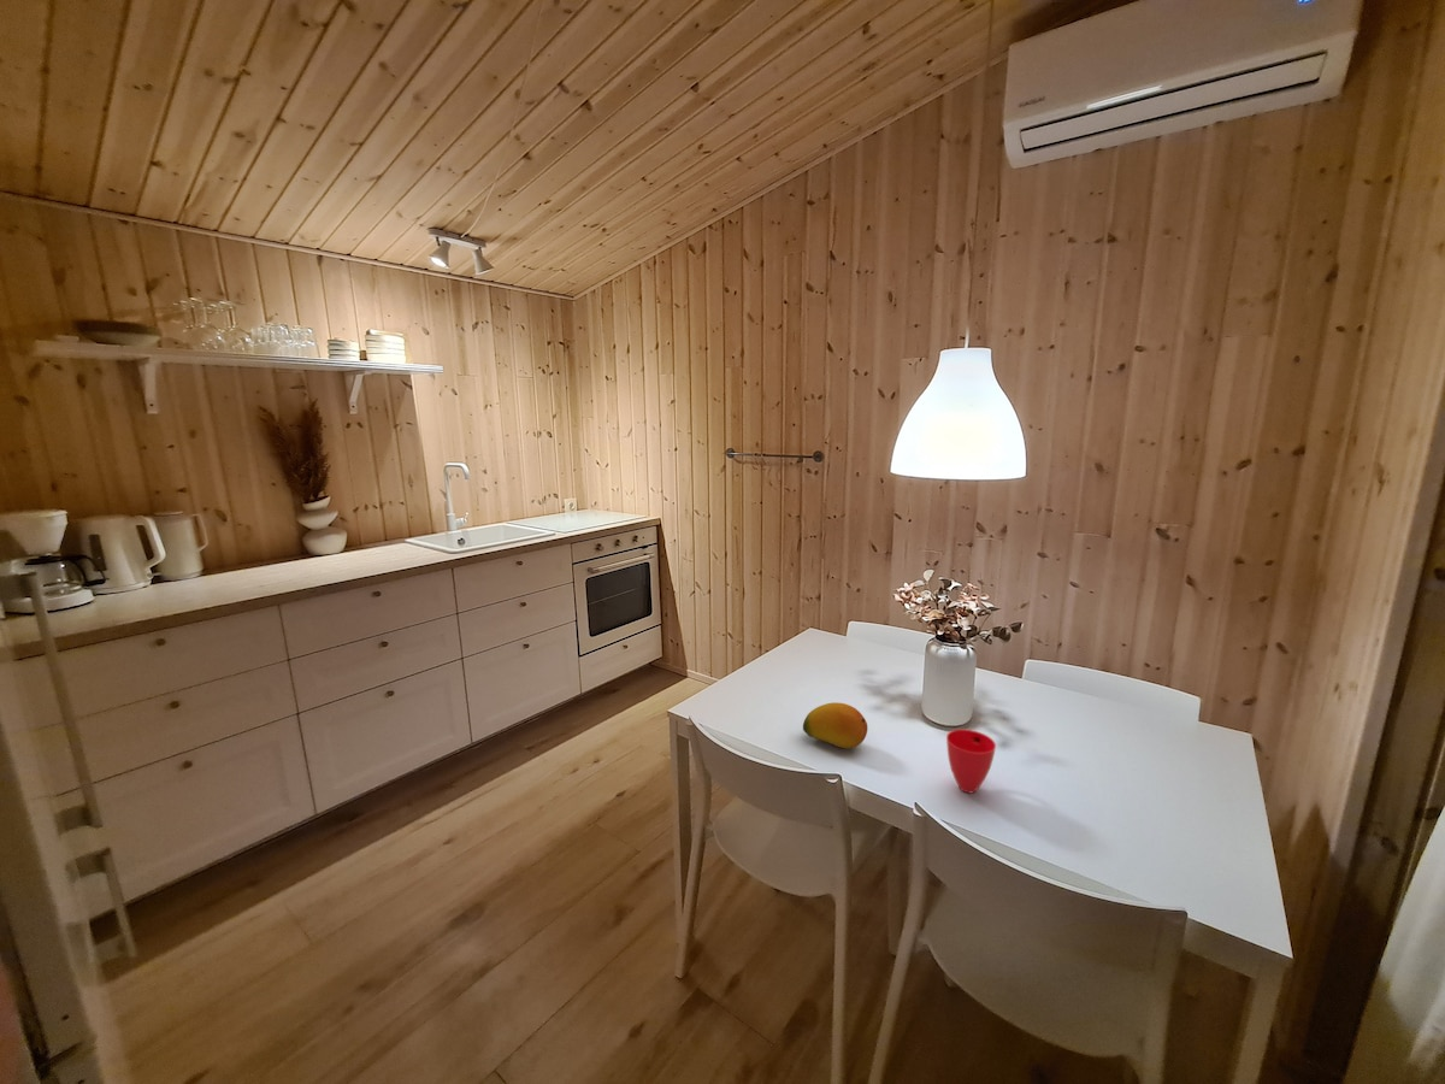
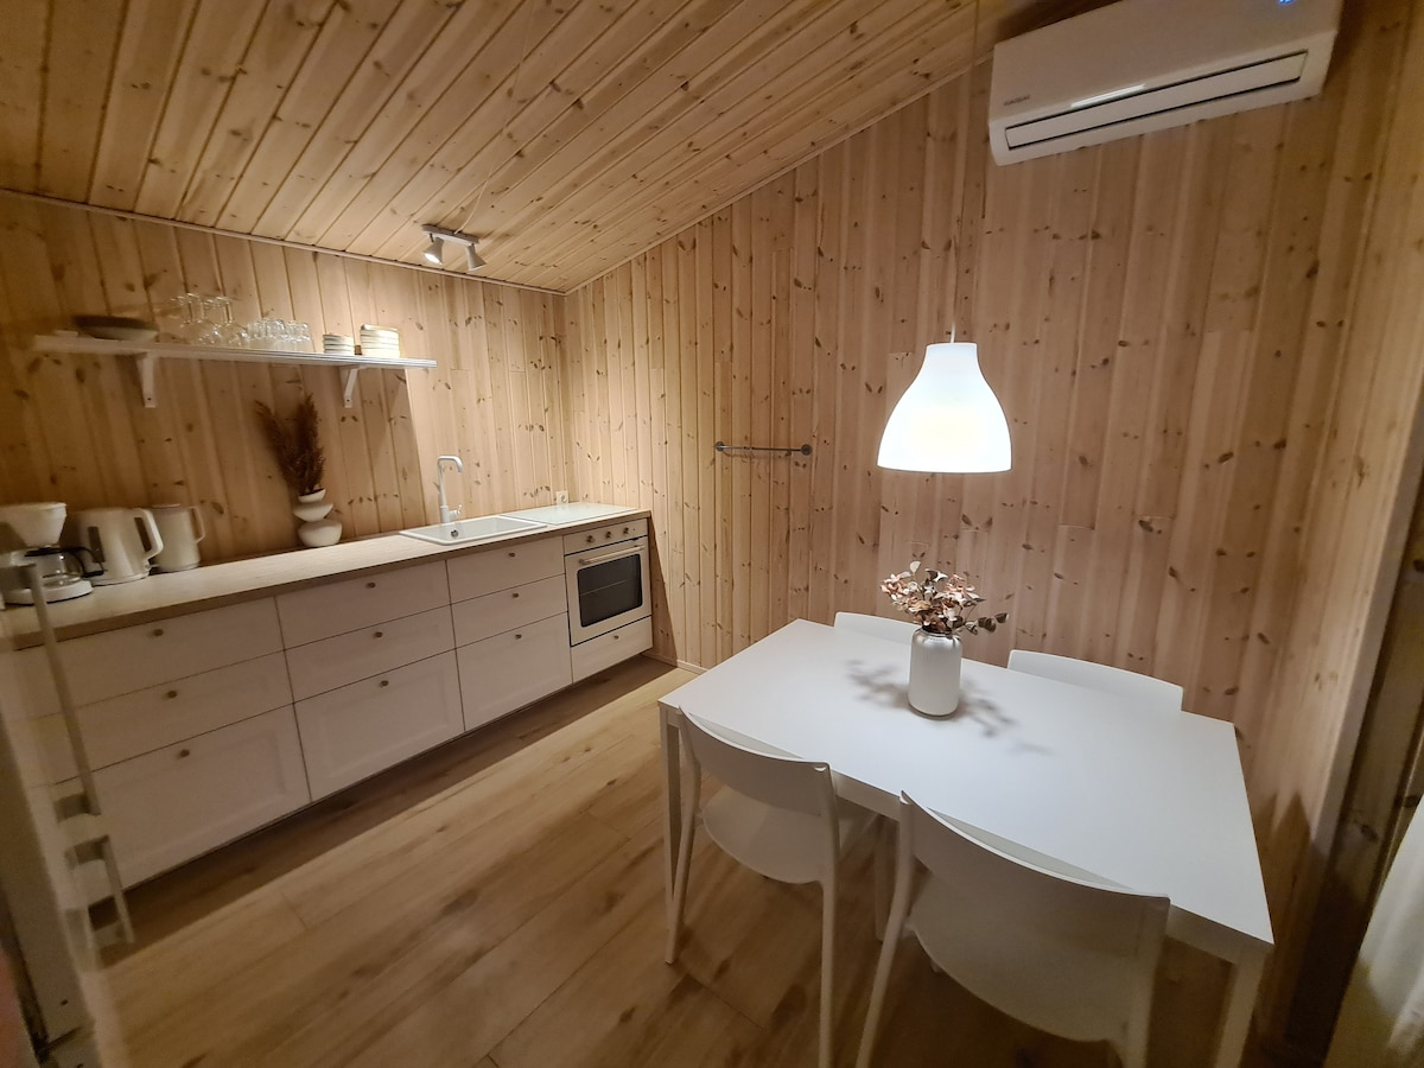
- fruit (834, 723)
- mug (971, 762)
